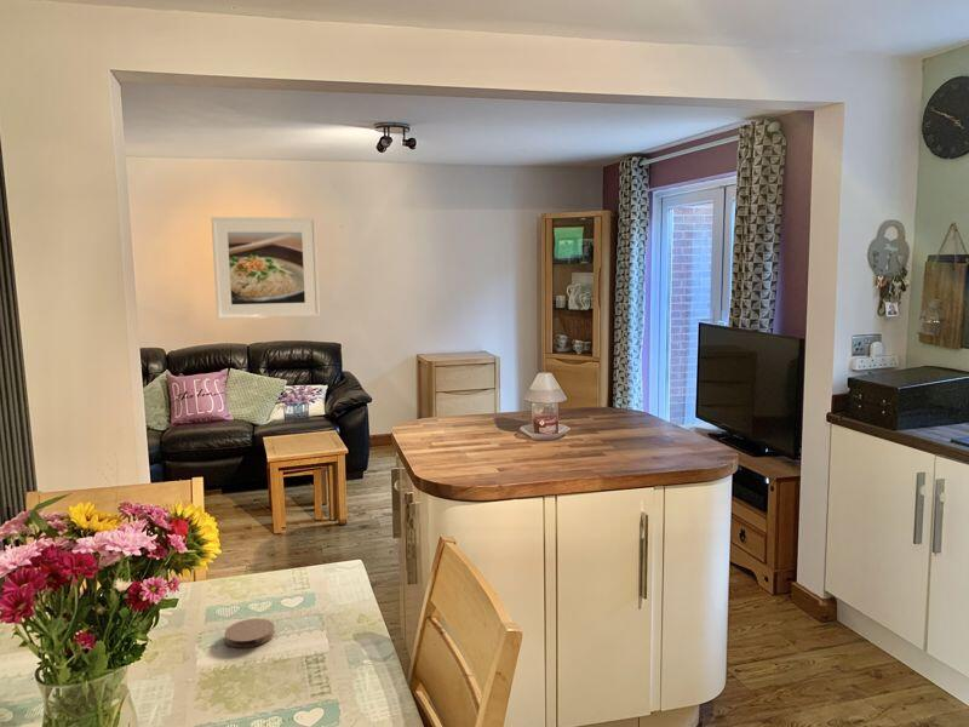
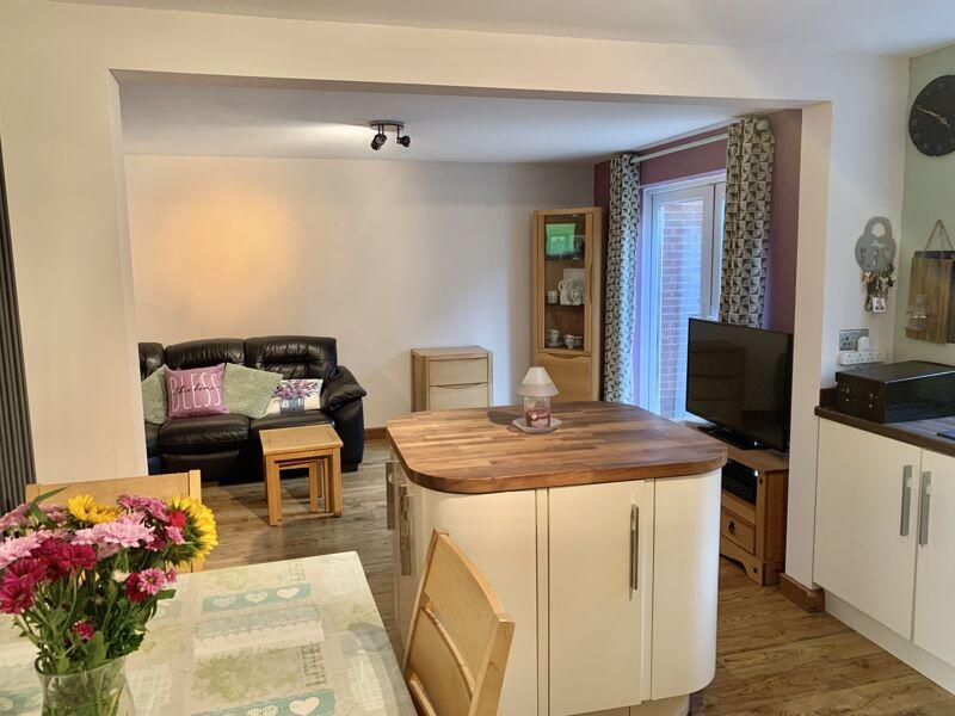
- coaster (250, 632)
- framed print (266, 268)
